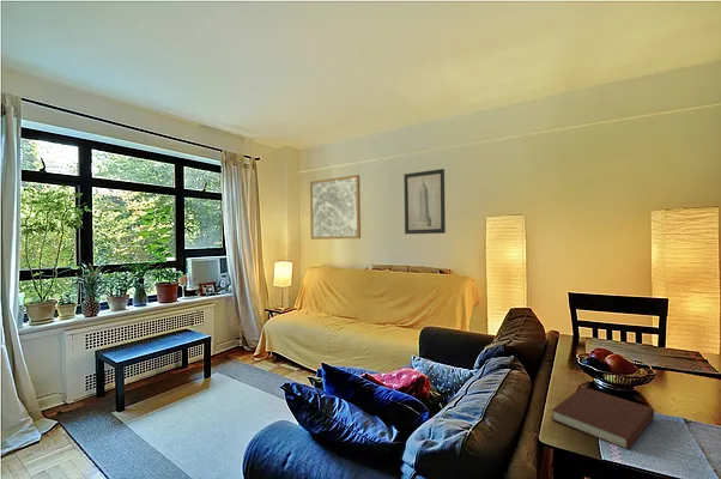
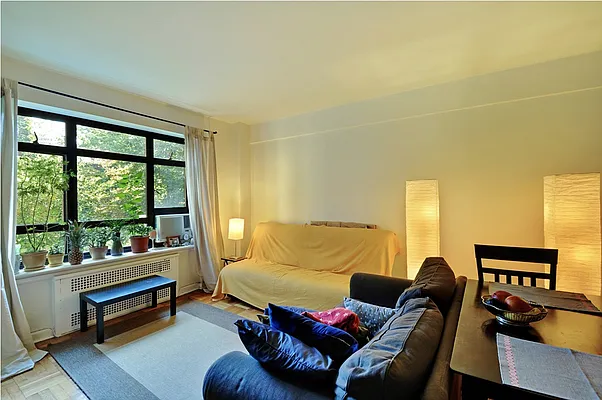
- notebook (602, 413)
- wall art (423, 202)
- wall art (334, 208)
